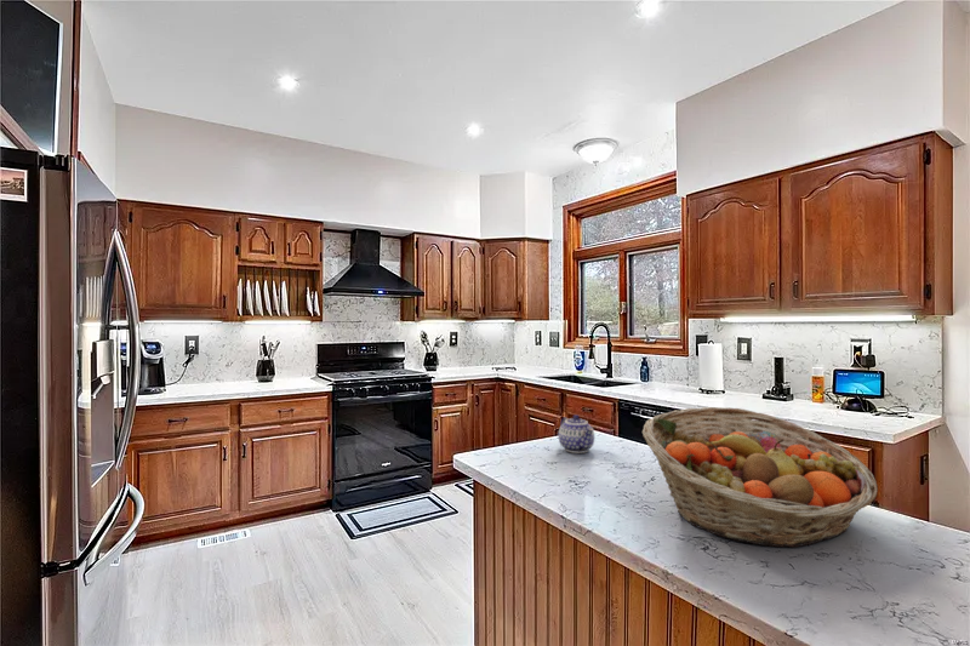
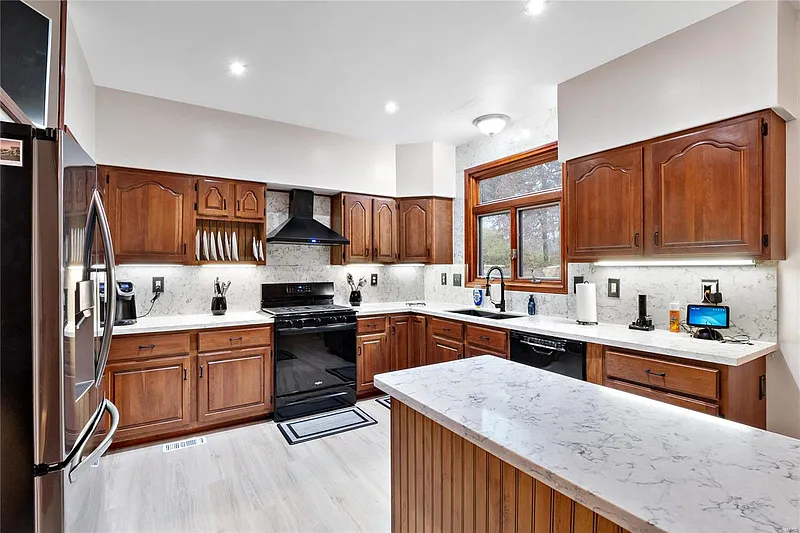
- fruit basket (752, 467)
- teapot (576, 431)
